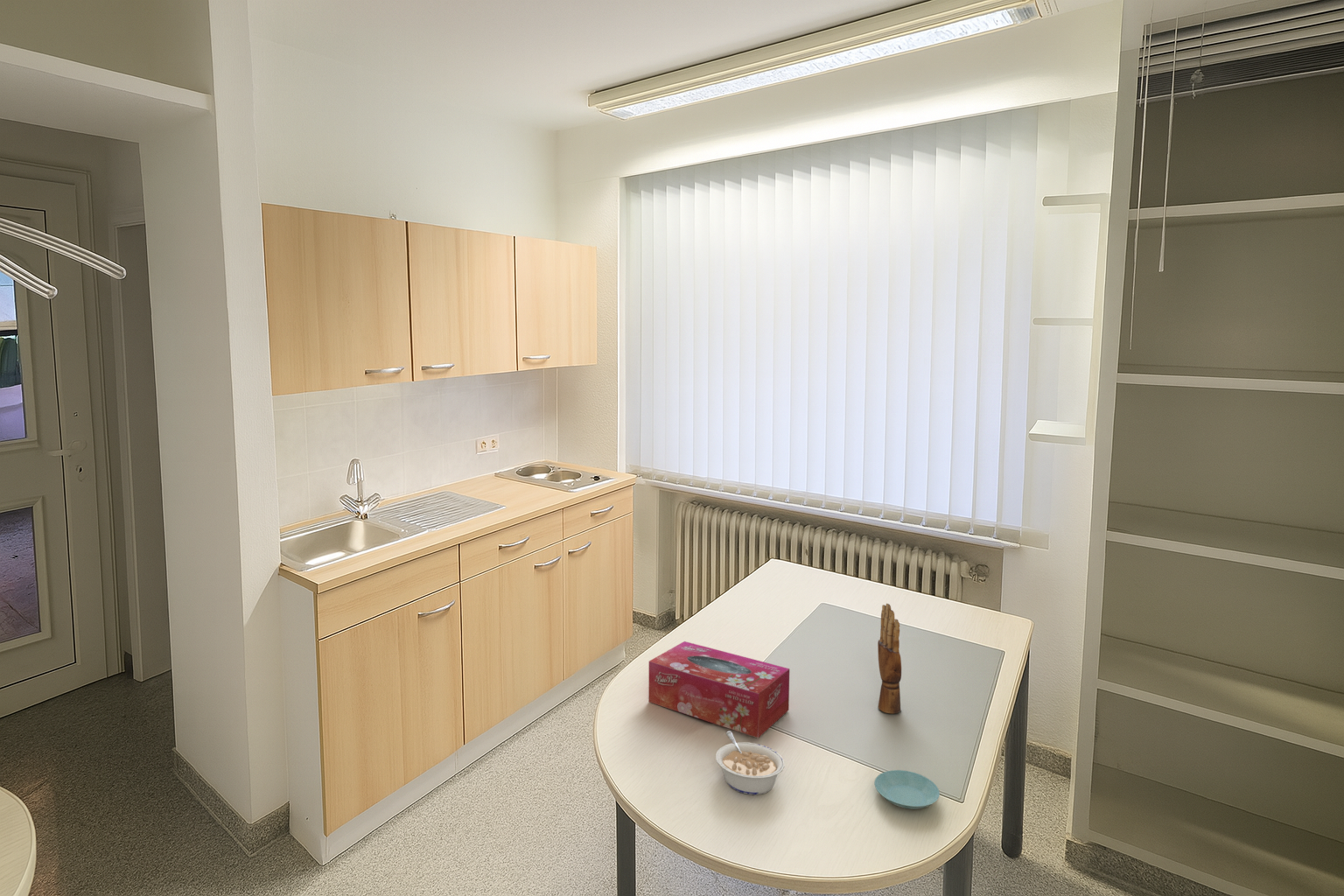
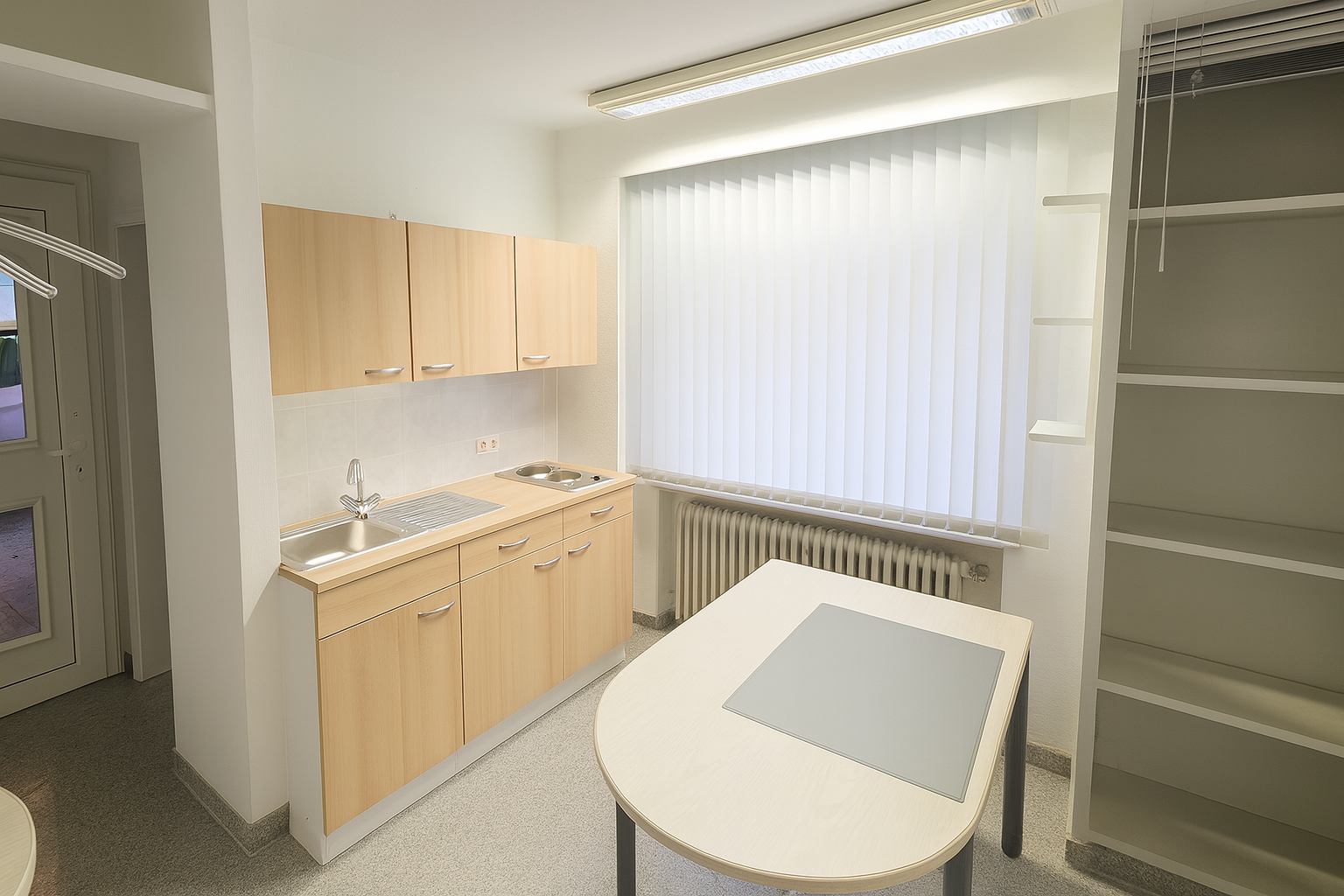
- saucer (906, 792)
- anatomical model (890, 655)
- tissue box (718, 685)
- legume (746, 767)
